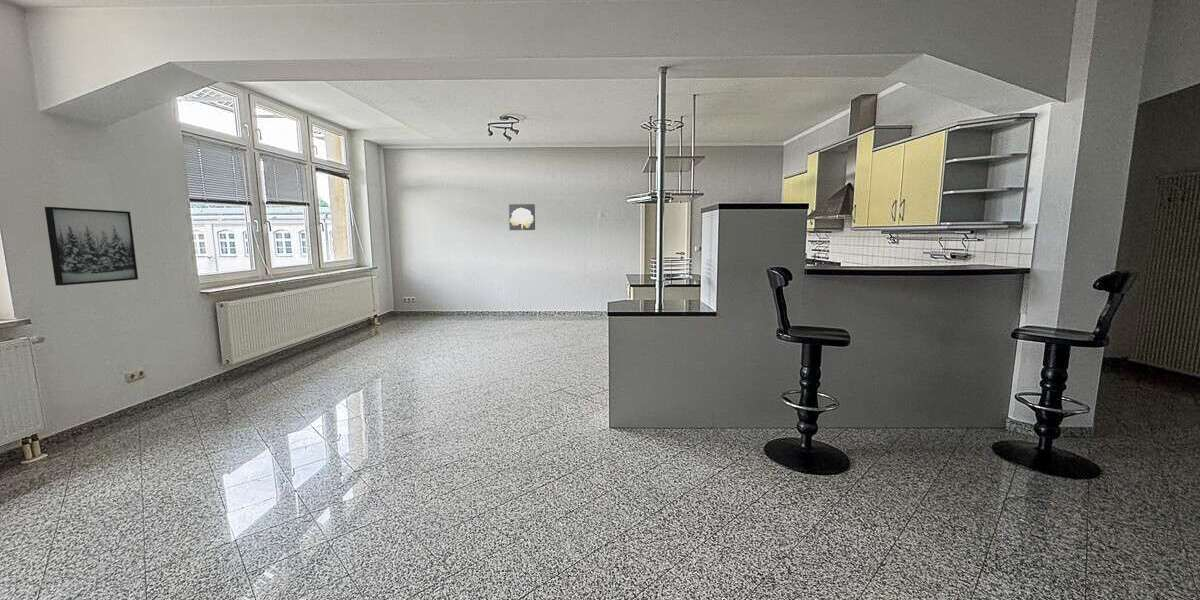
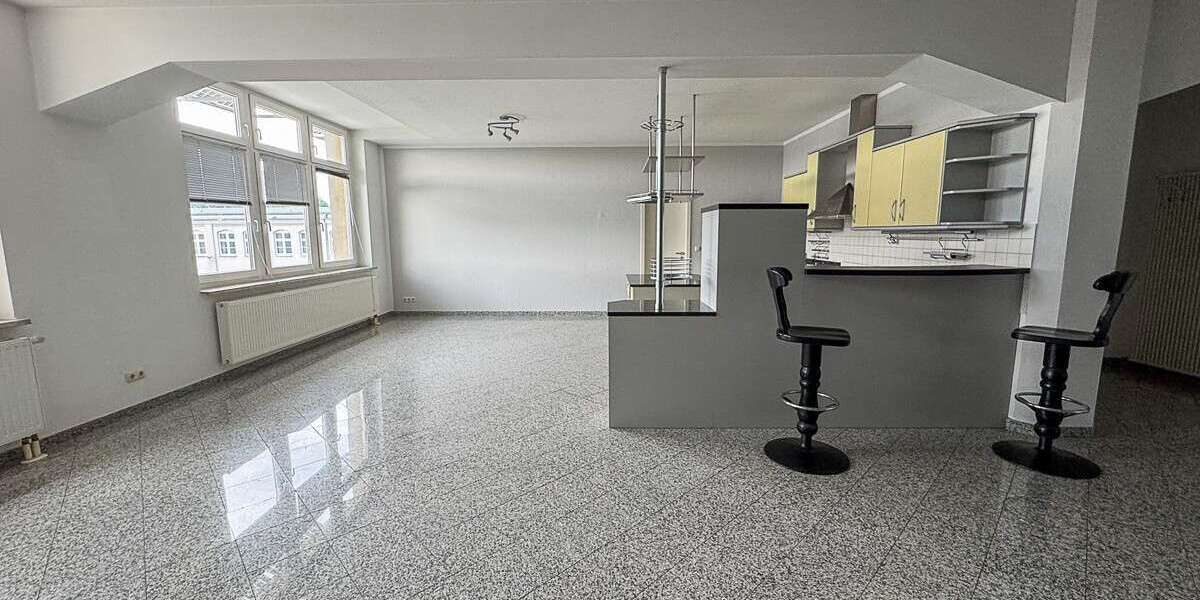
- wall art (522, 217)
- wall art (95, 246)
